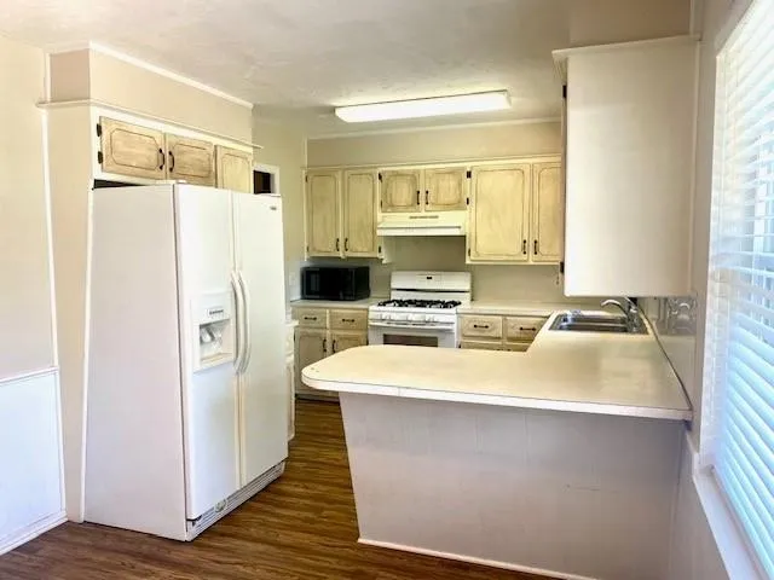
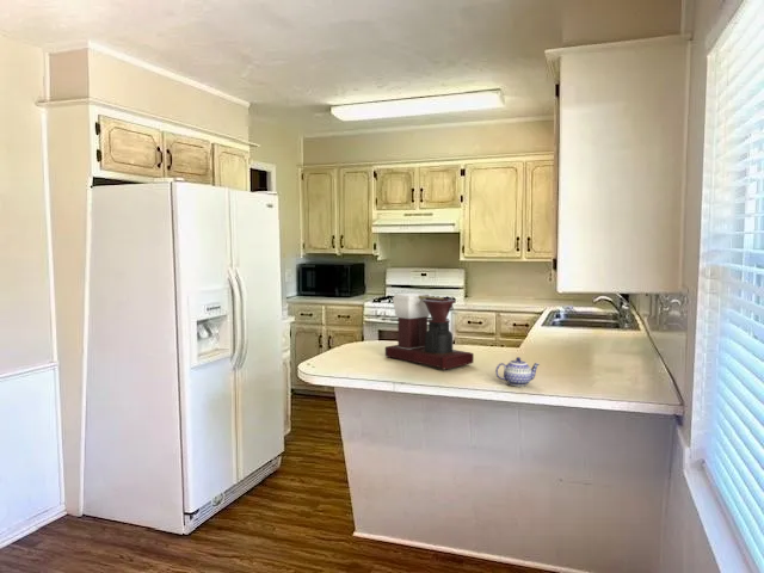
+ teapot (517, 370)
+ coffee maker (429, 328)
